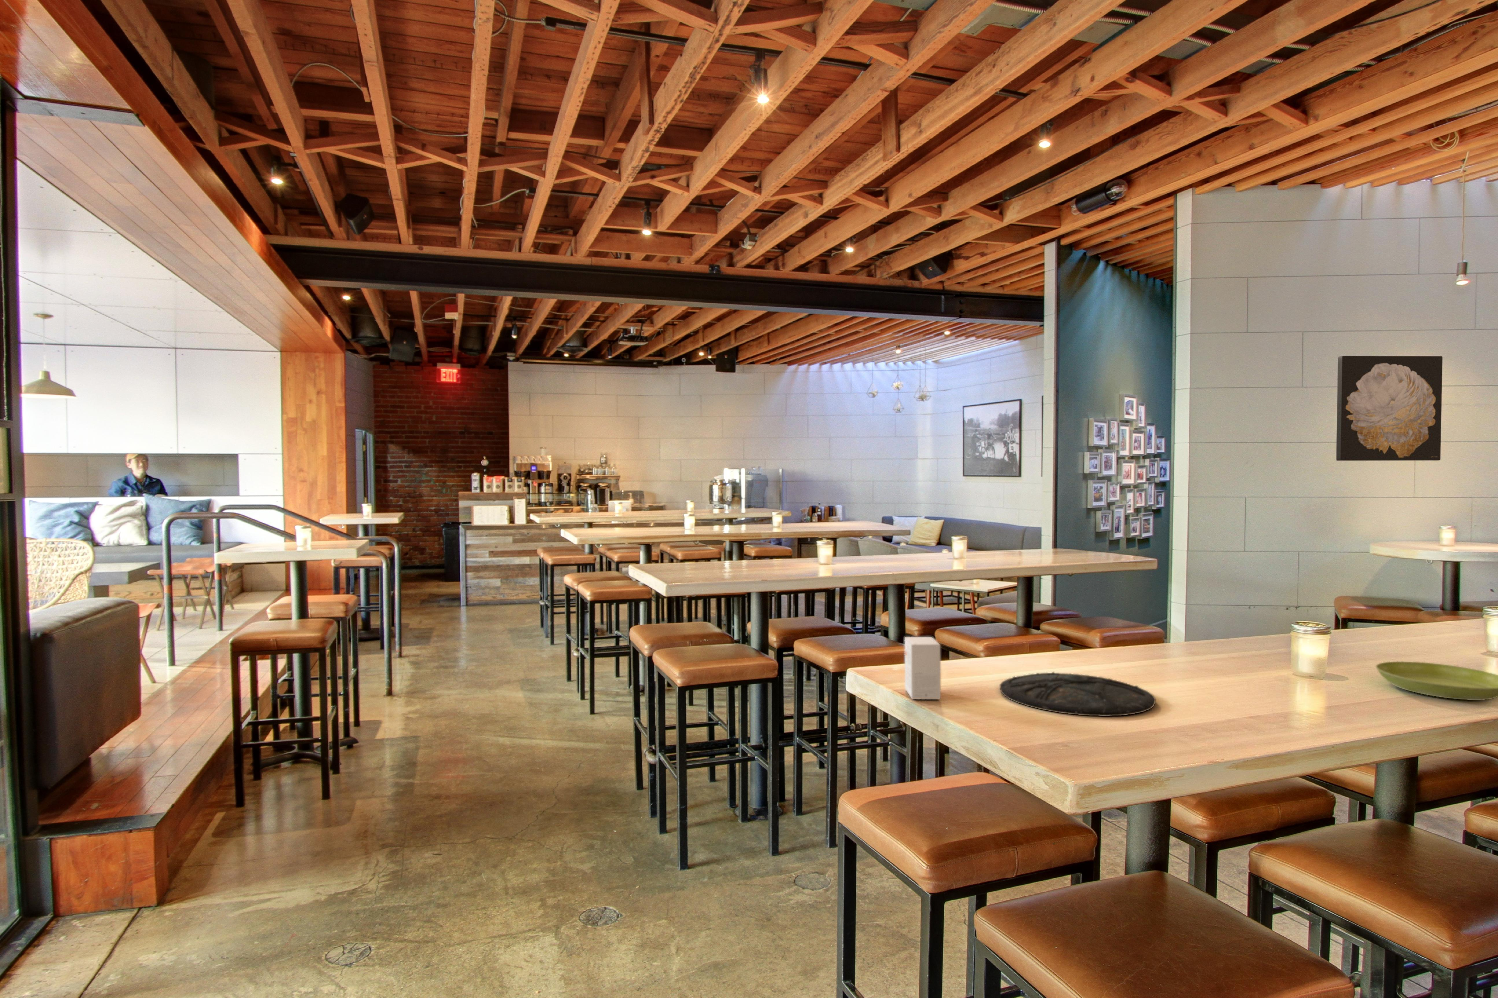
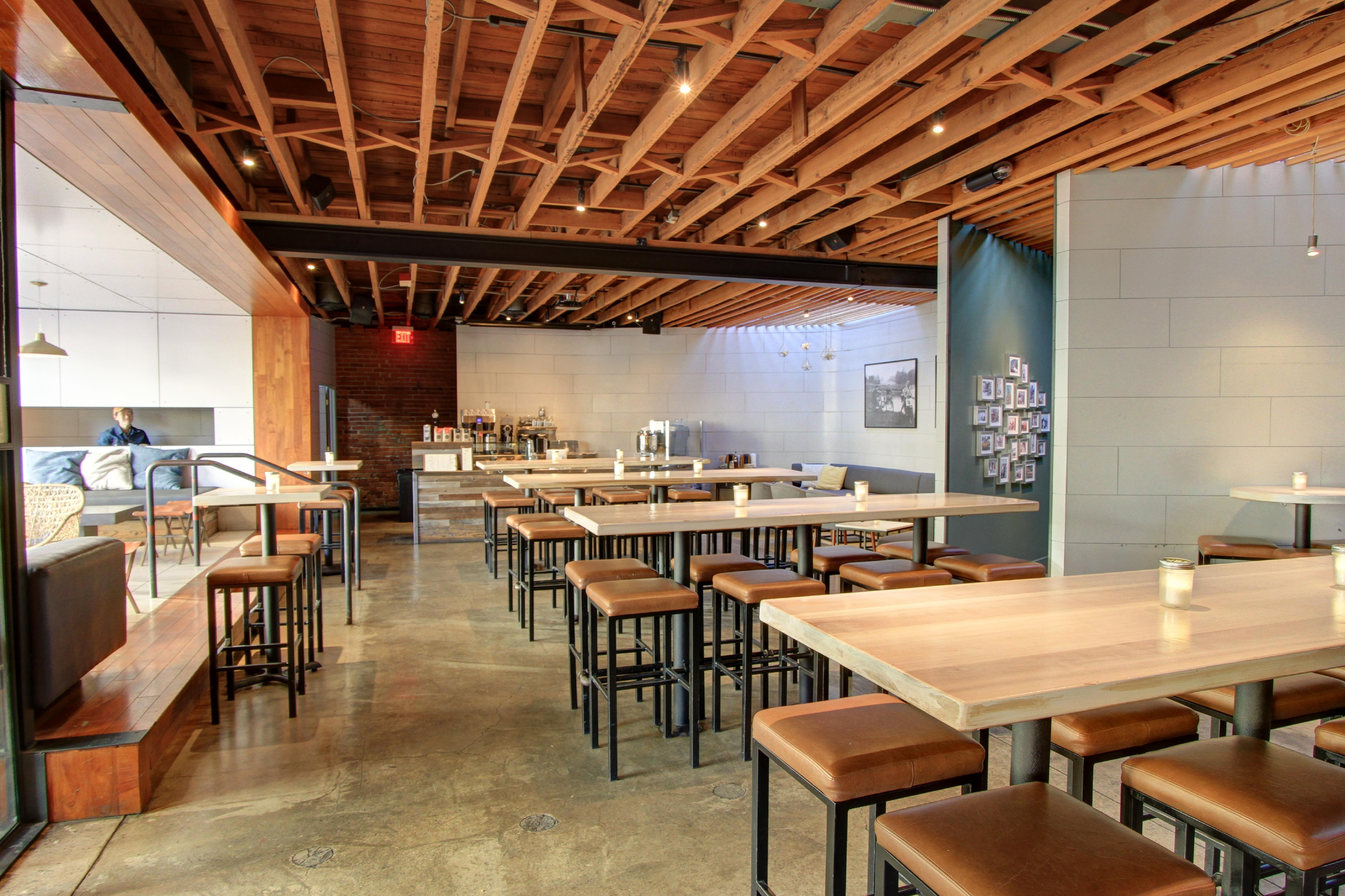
- saucer (1441, 681)
- plate (1075, 685)
- small box (922, 667)
- wall art (1389, 409)
